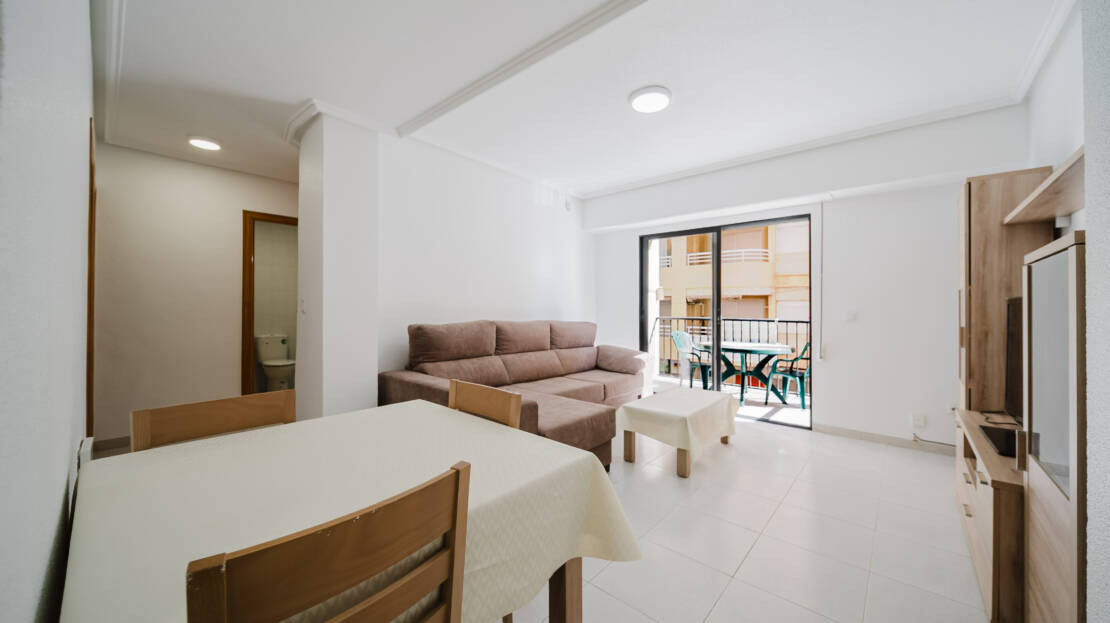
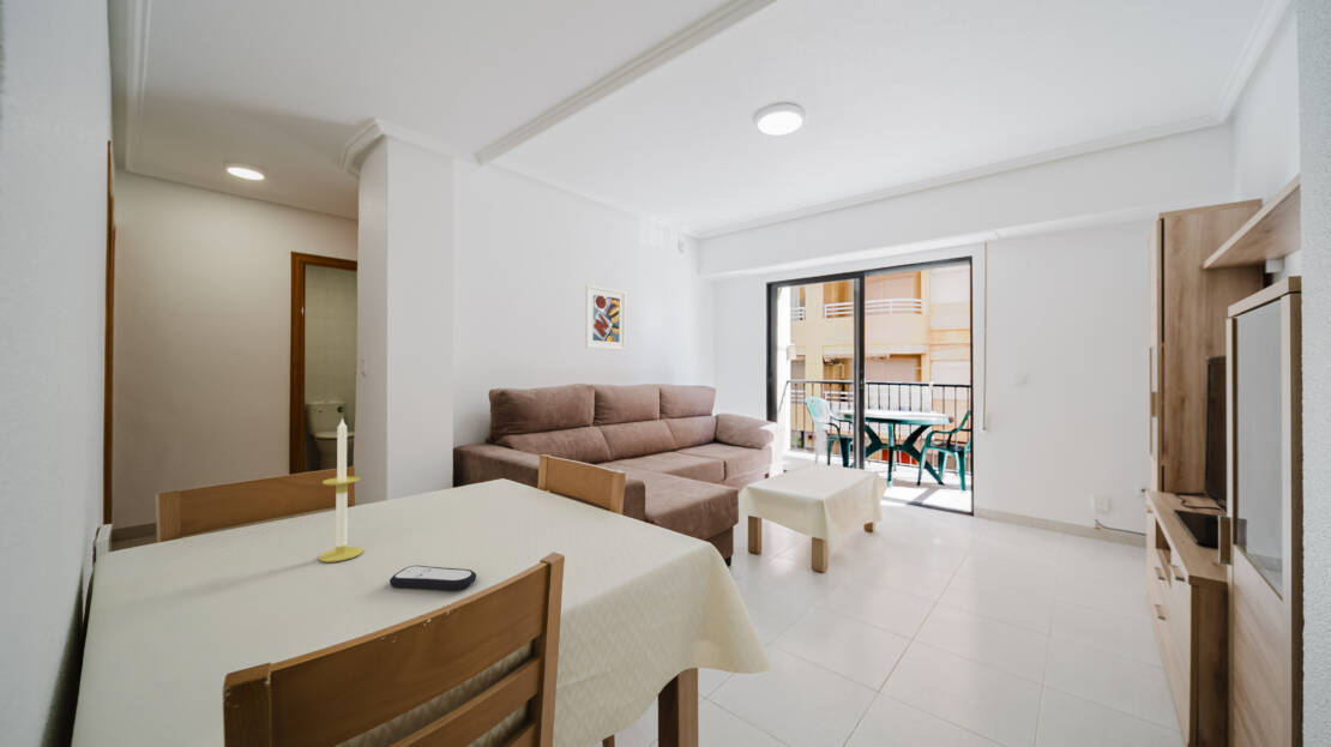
+ candle (342, 486)
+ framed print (606, 319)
+ remote control (434, 577)
